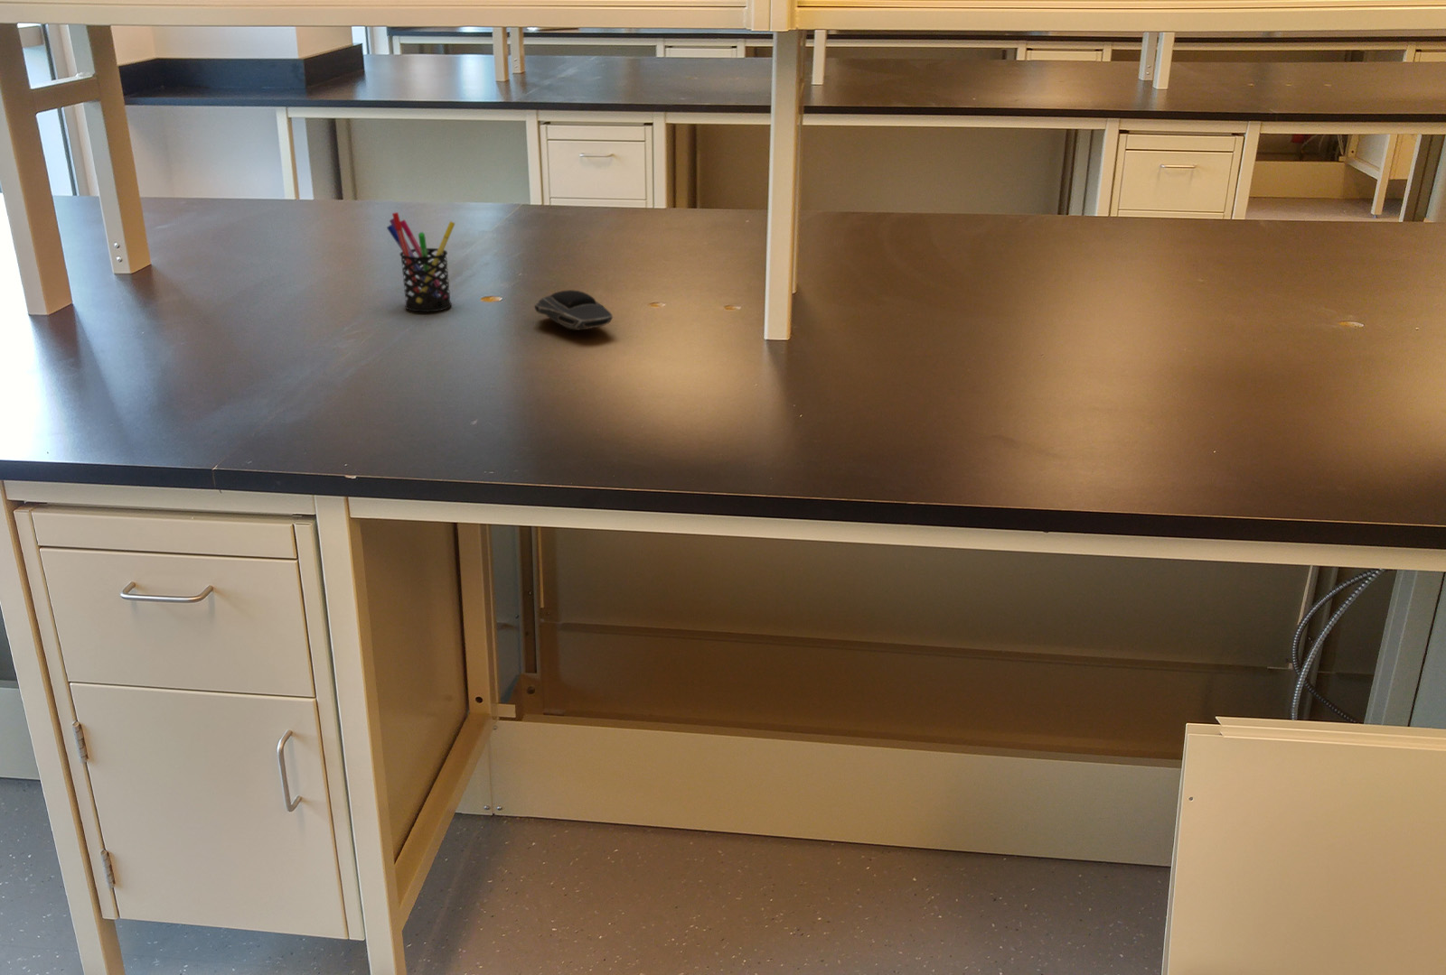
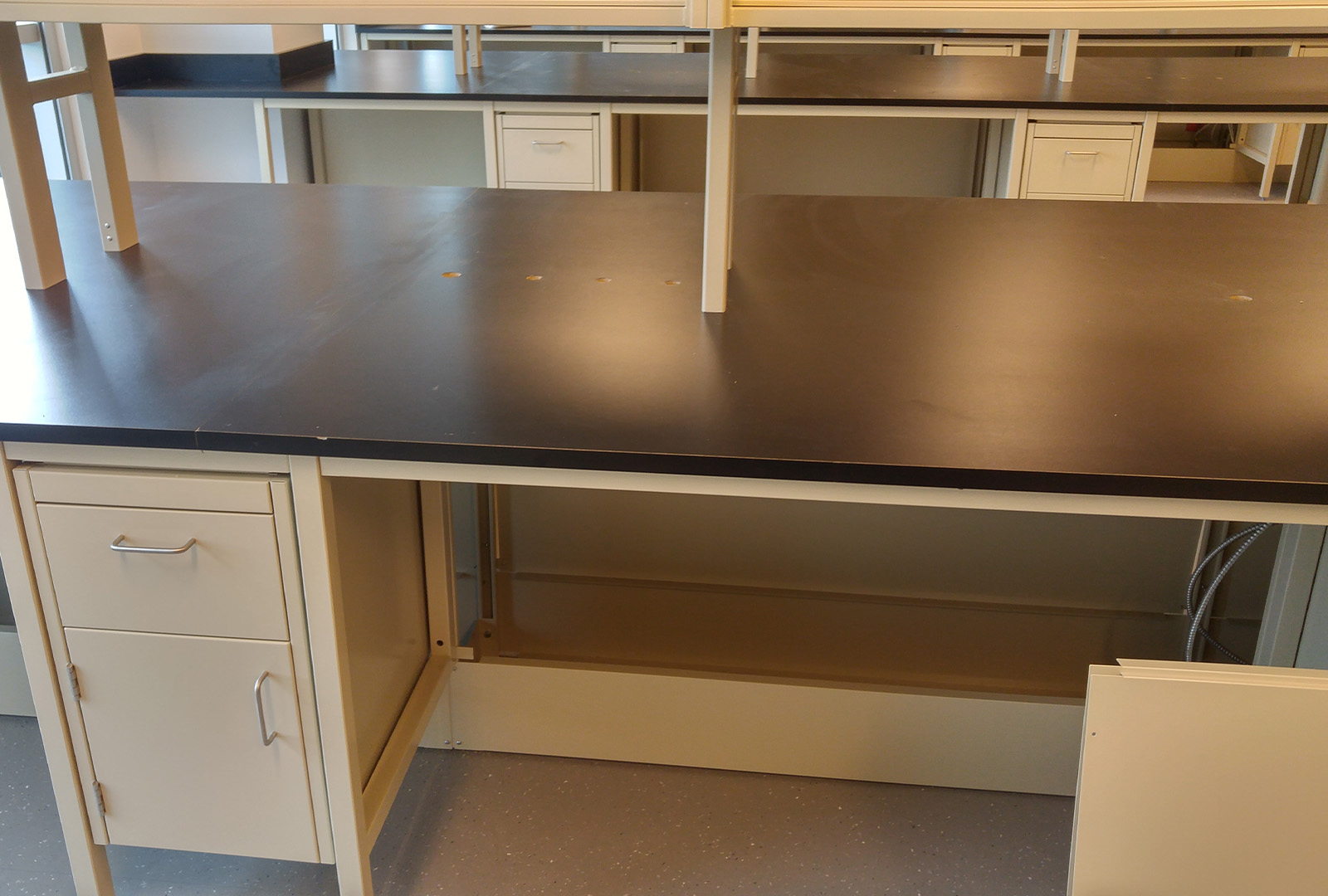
- pen holder (421, 261)
- computer mouse (574, 310)
